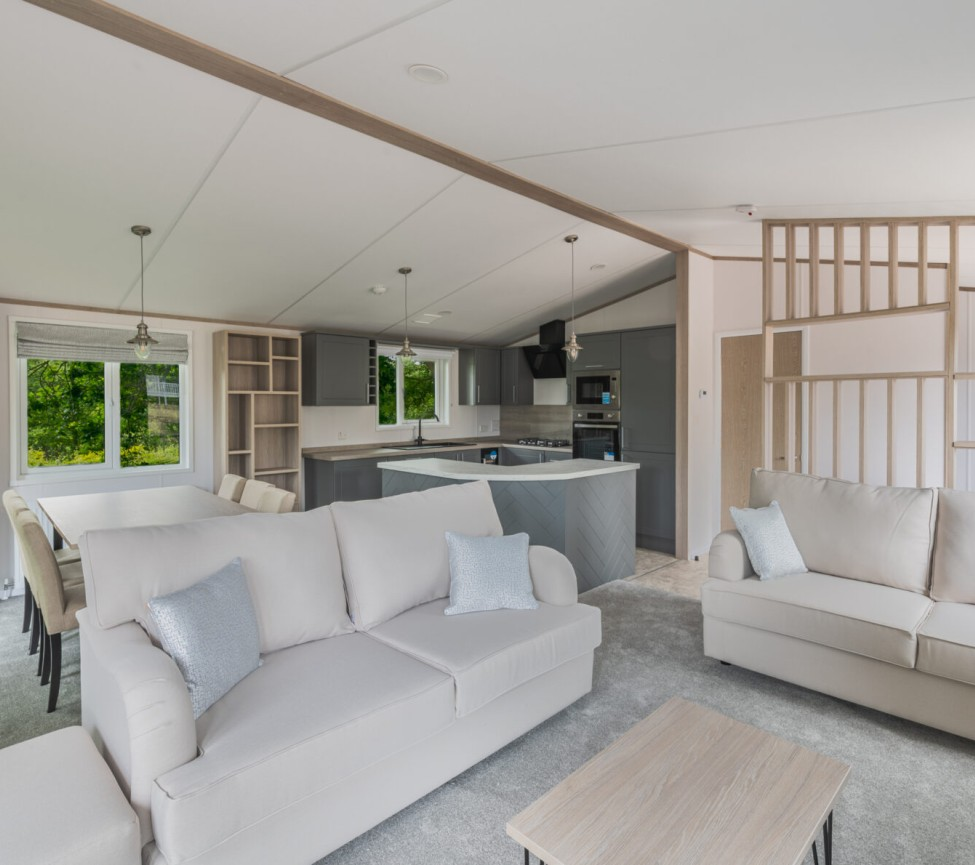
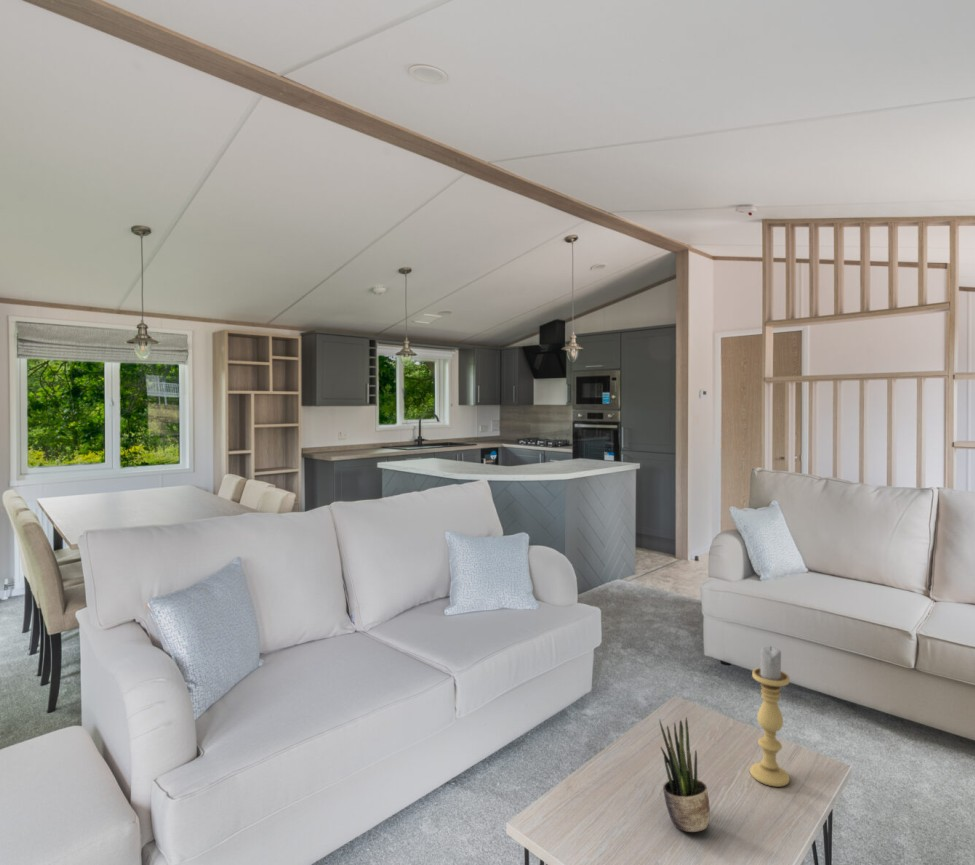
+ candle holder (770, 711)
+ potted plant (681, 768)
